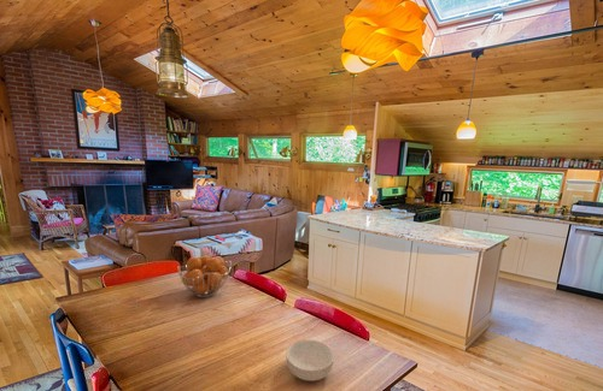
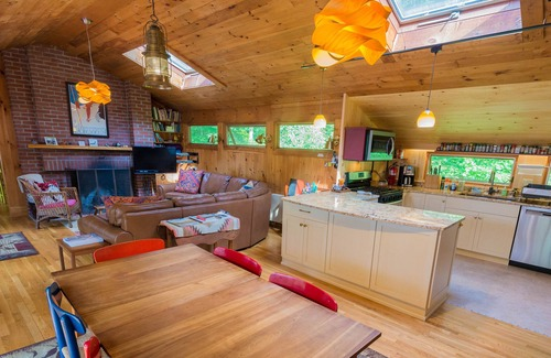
- fruit basket (205, 274)
- cereal bowl (309, 362)
